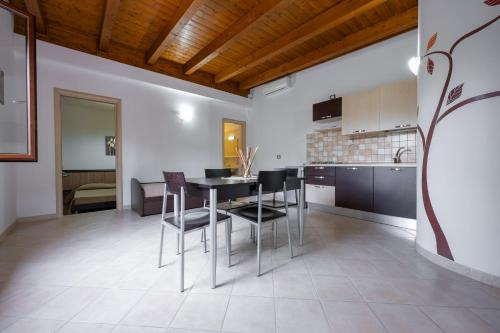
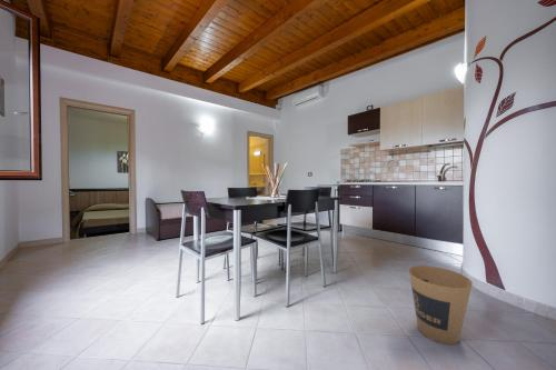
+ trash can (437, 303)
